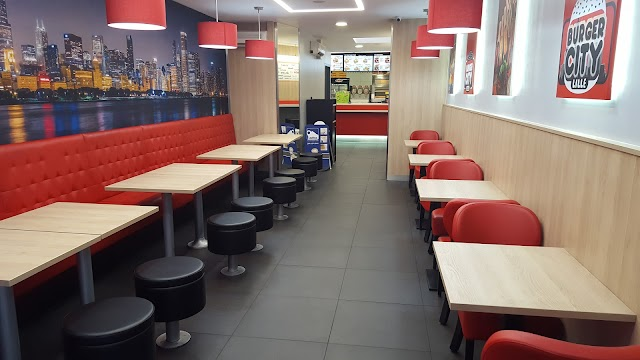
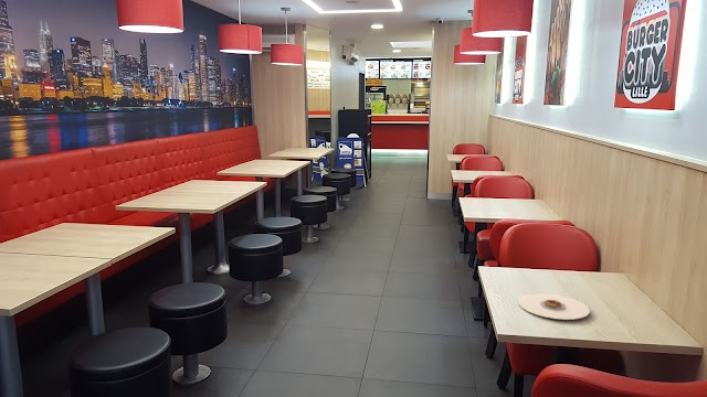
+ plate (552, 303)
